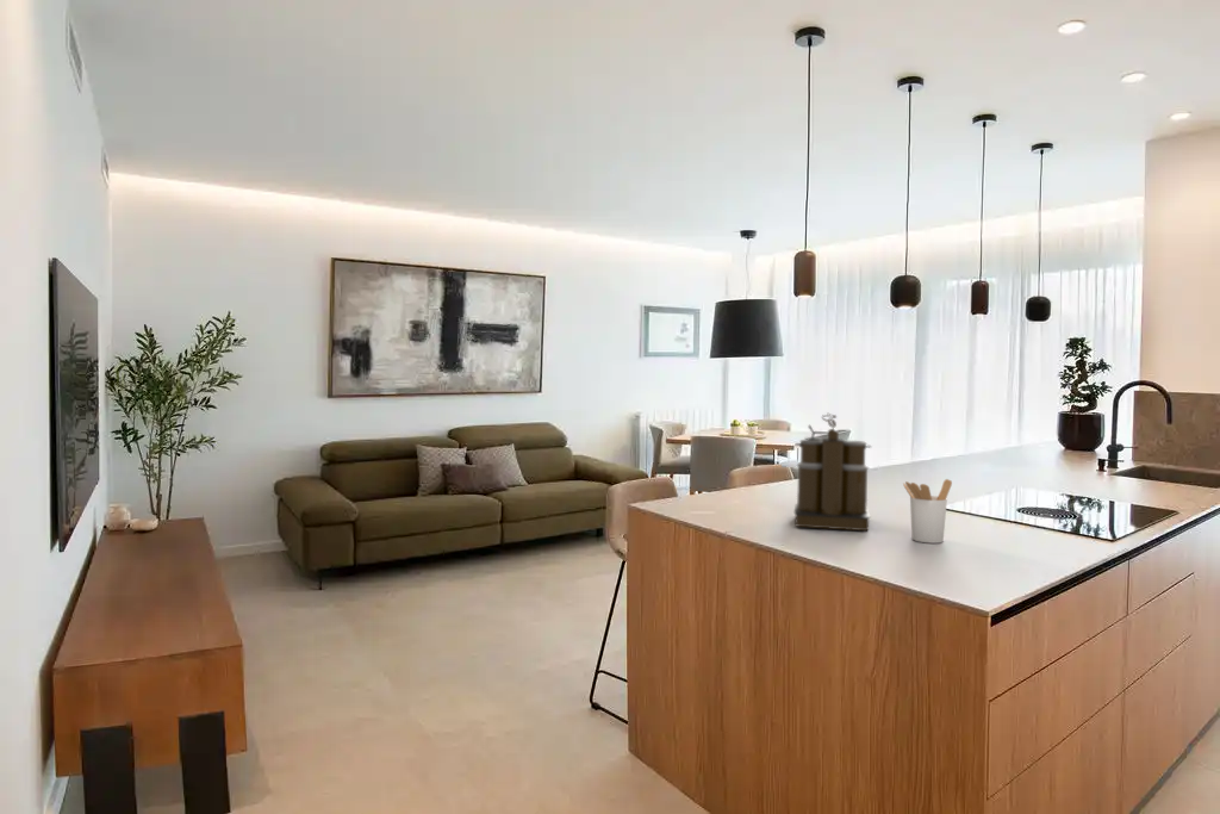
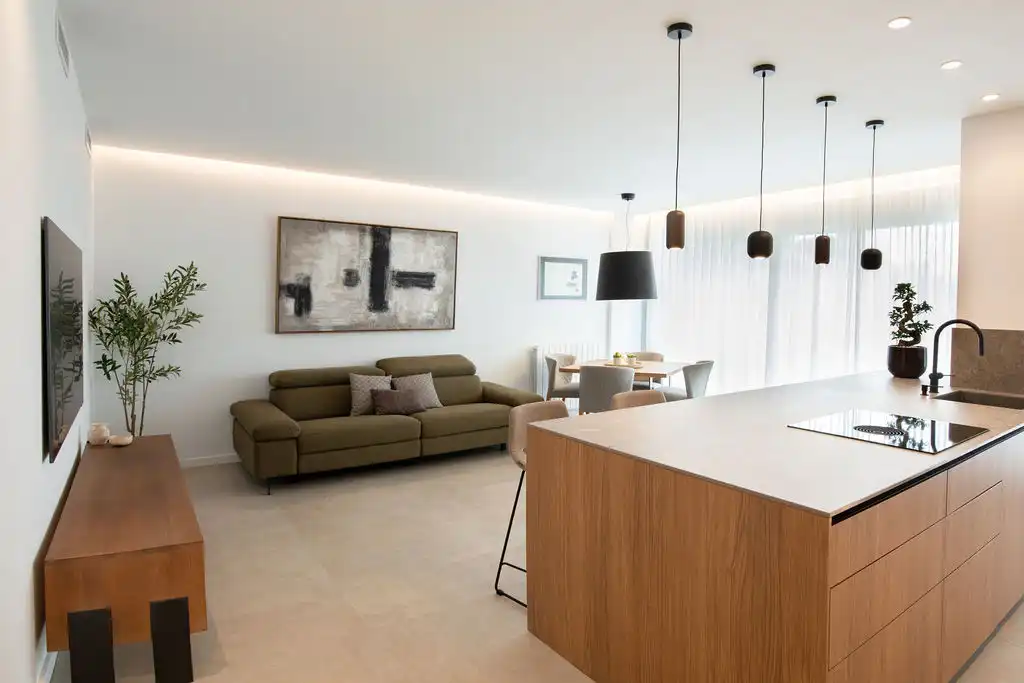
- utensil holder (925, 509)
- coffee maker (832, 467)
